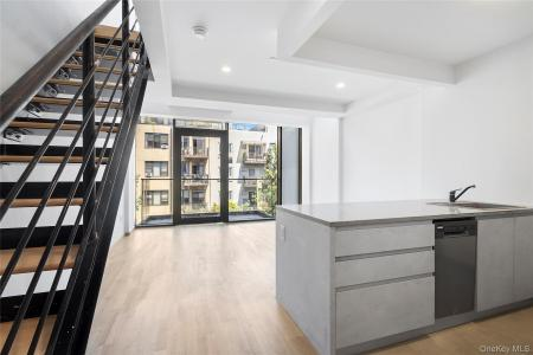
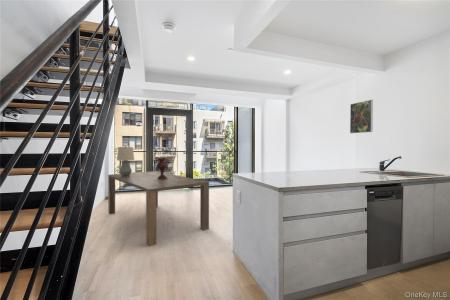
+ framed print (360, 117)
+ decorative urn (161, 167)
+ lamp (125, 161)
+ dining table (153, 199)
